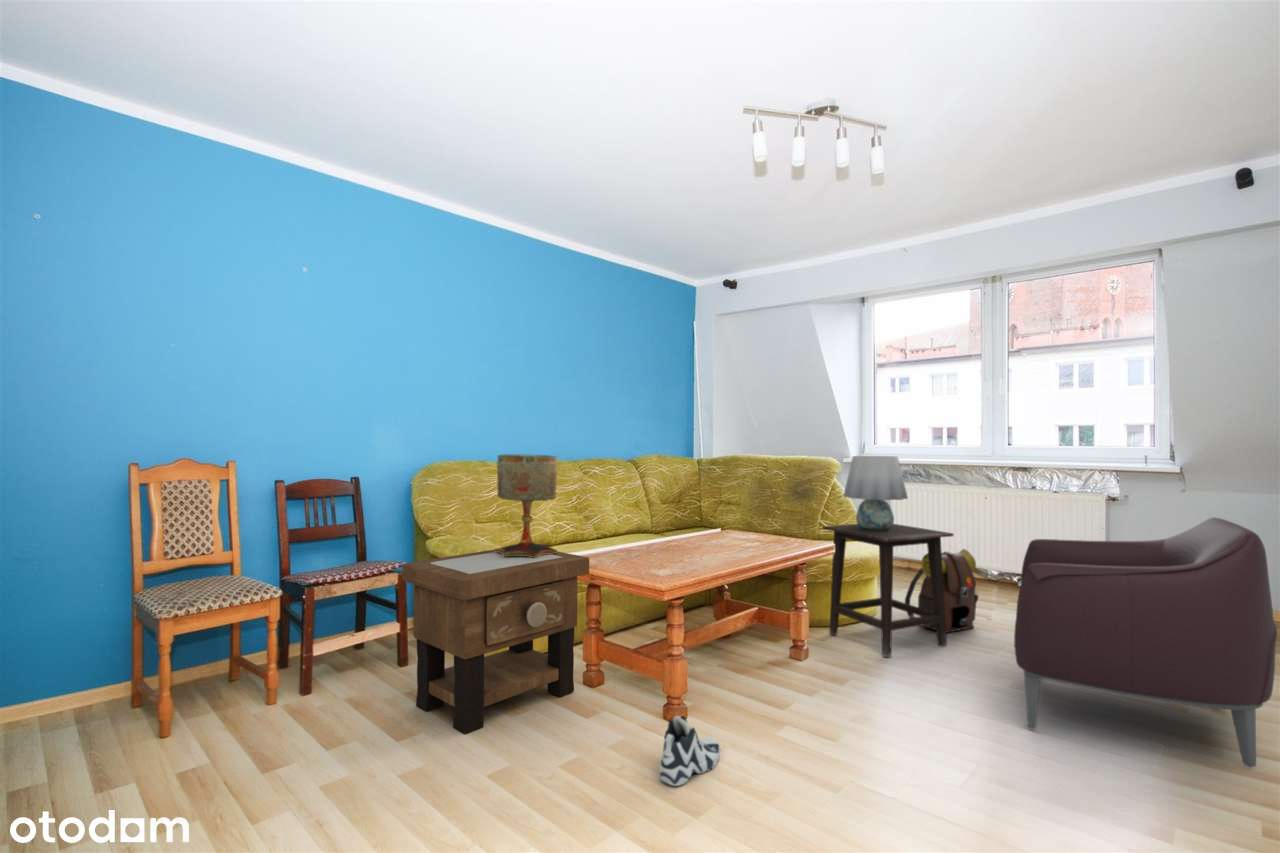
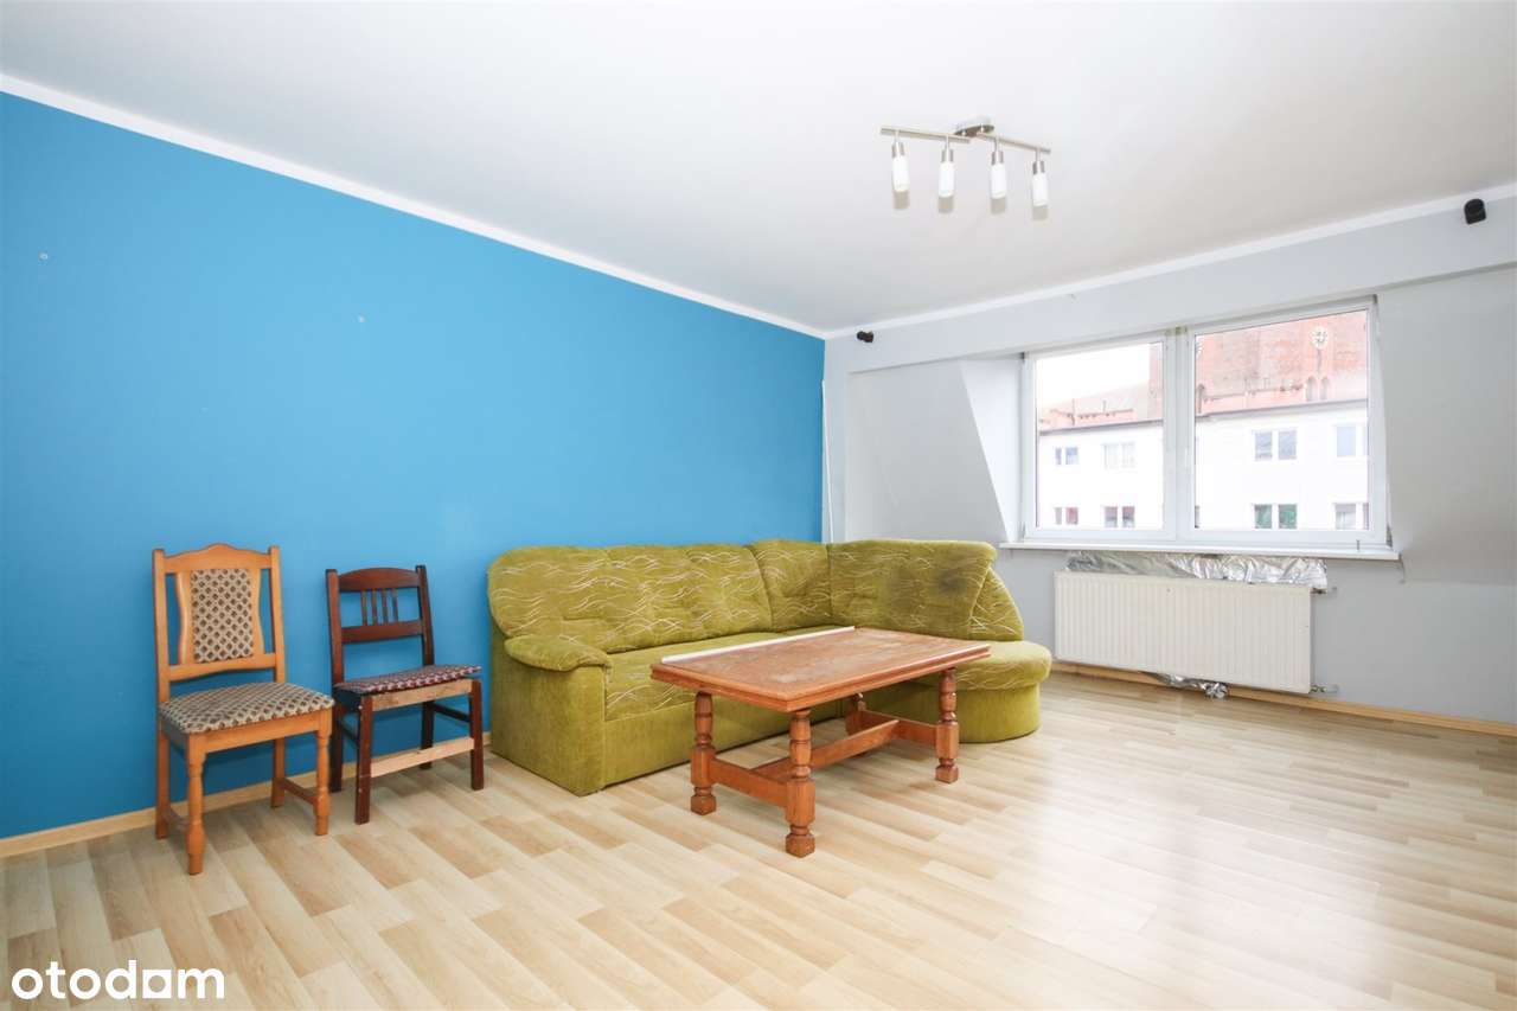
- backpack (943, 586)
- table lamp (875, 492)
- armchair (1129, 615)
- side table (885, 584)
- sneaker (691, 739)
- side table (500, 629)
- table lamp (526, 503)
